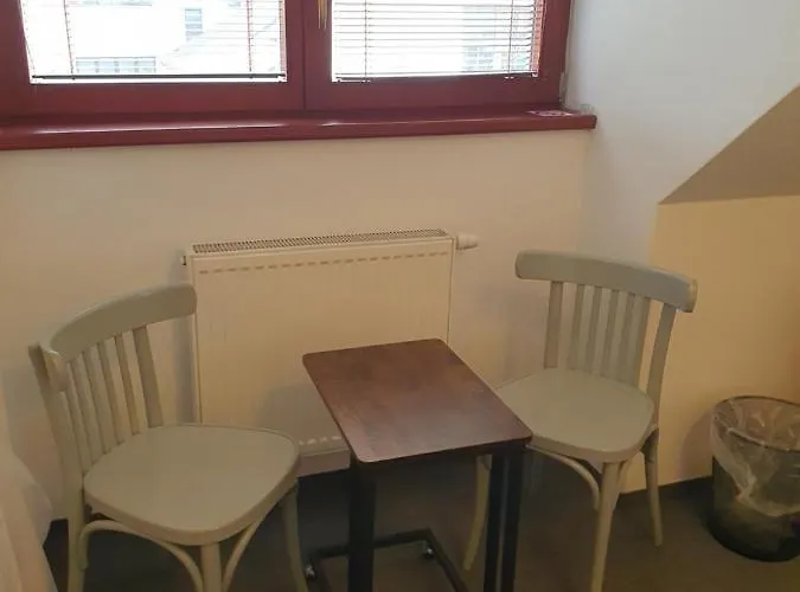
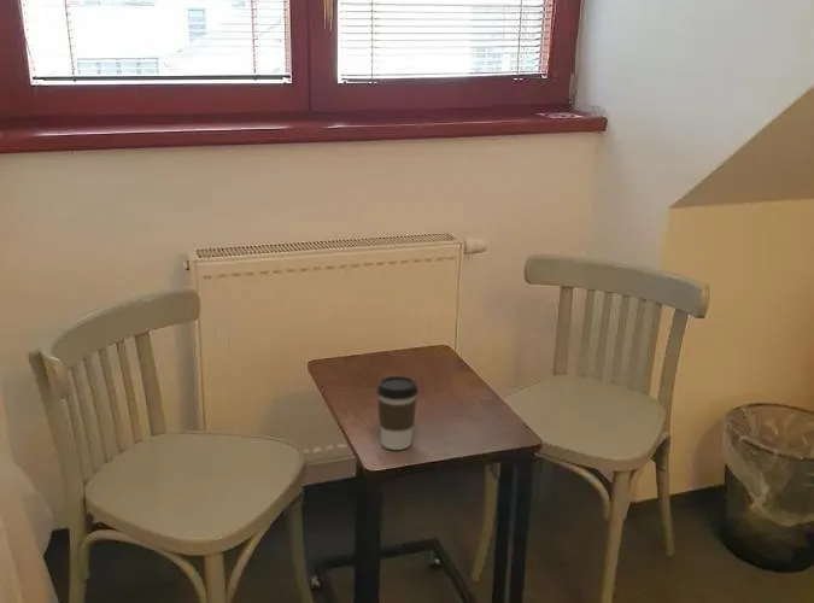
+ coffee cup (397, 412)
